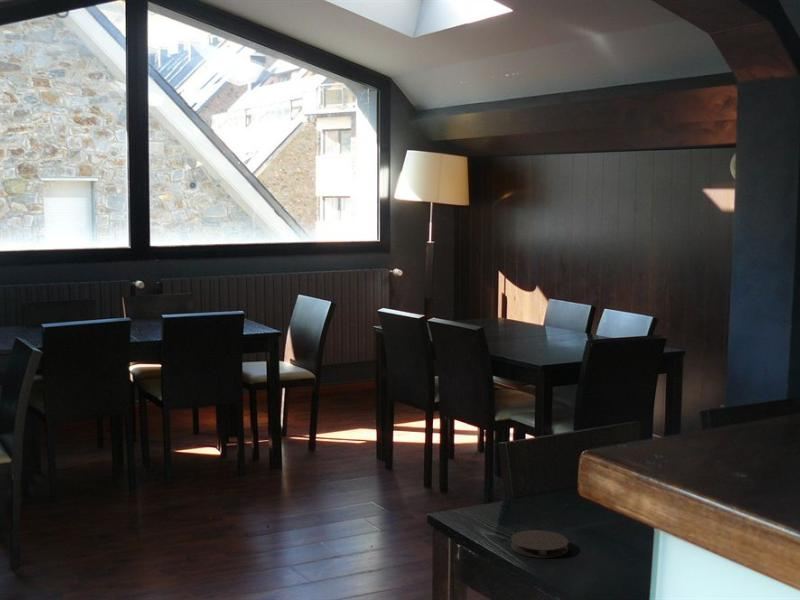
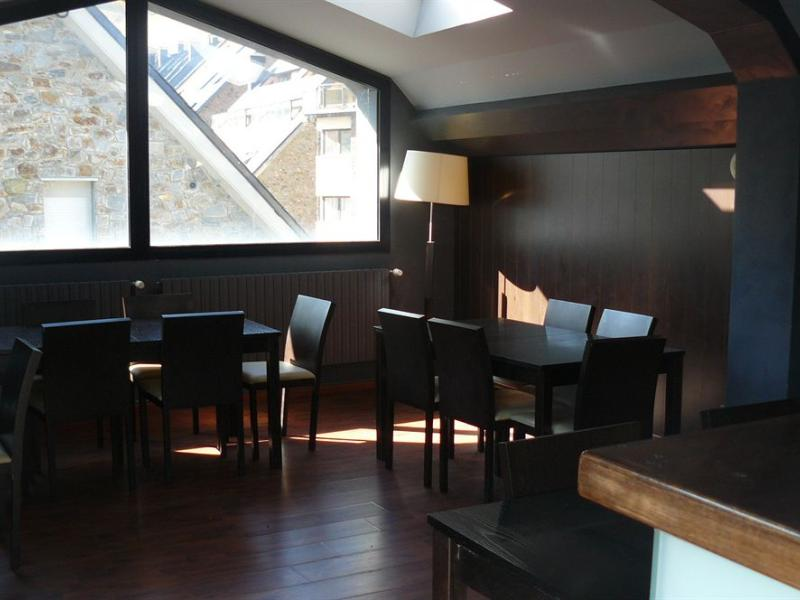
- coaster (539, 543)
